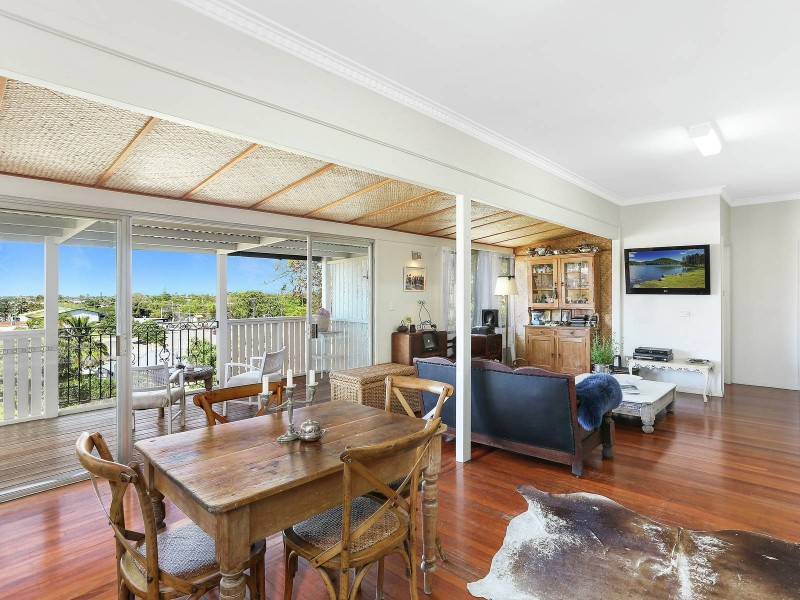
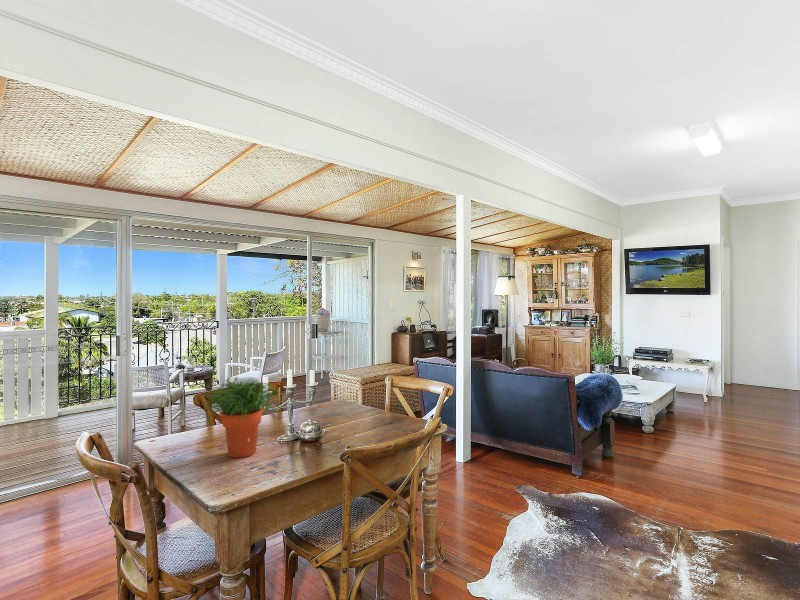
+ potted plant (242, 415)
